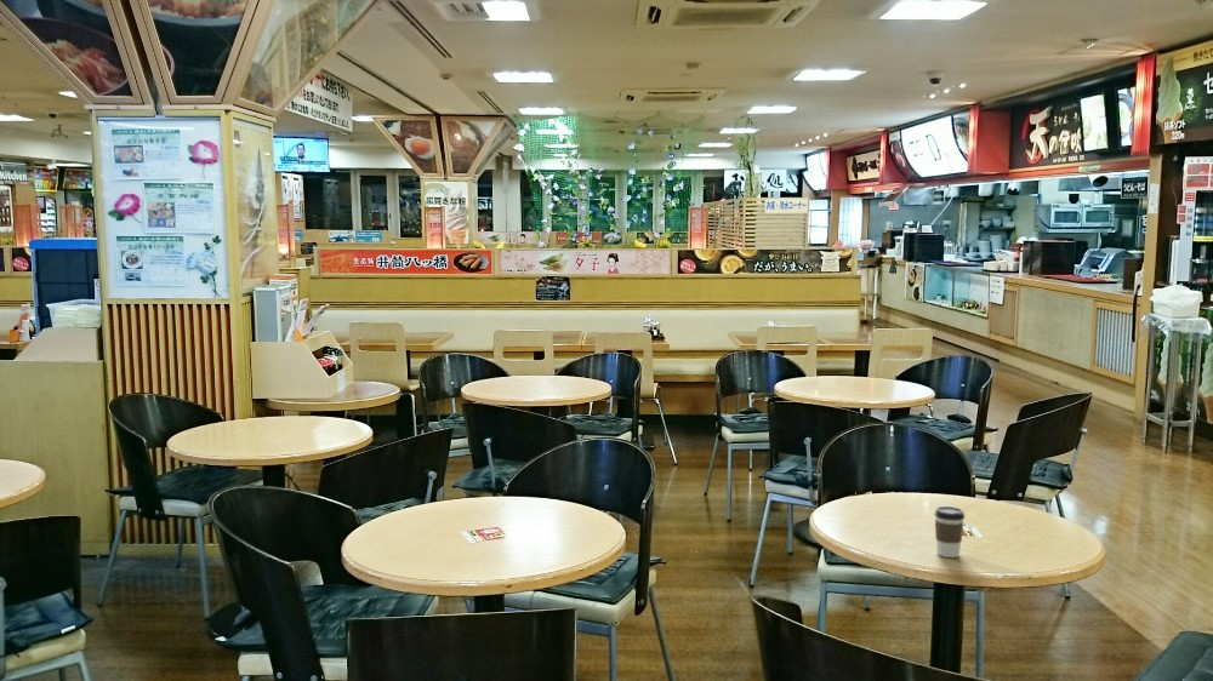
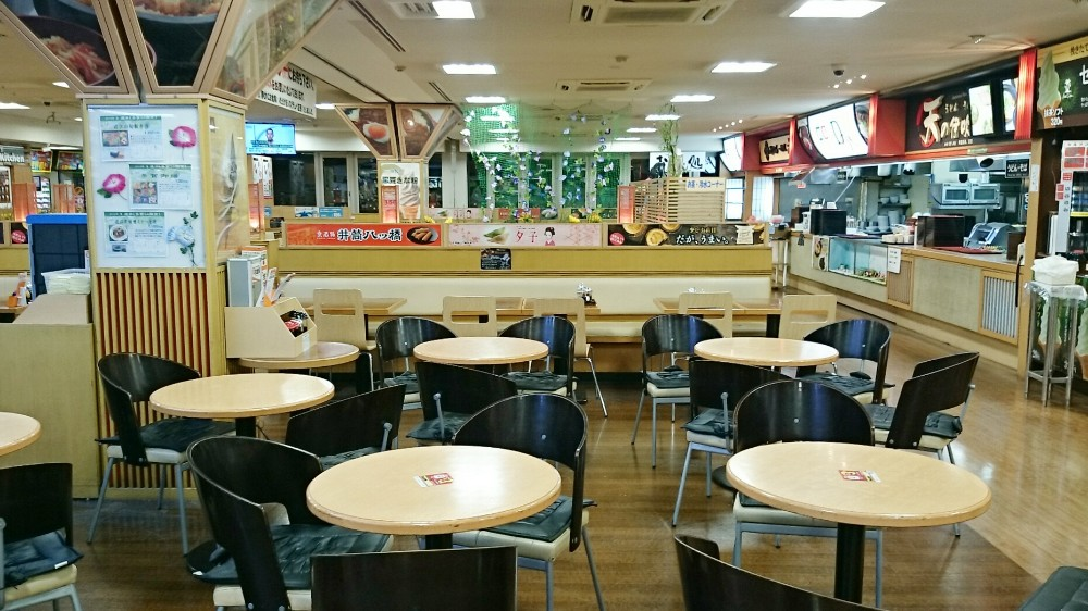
- coffee cup (949, 532)
